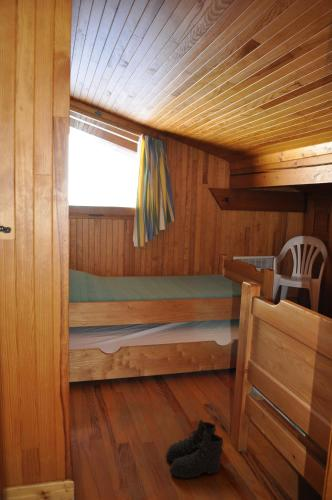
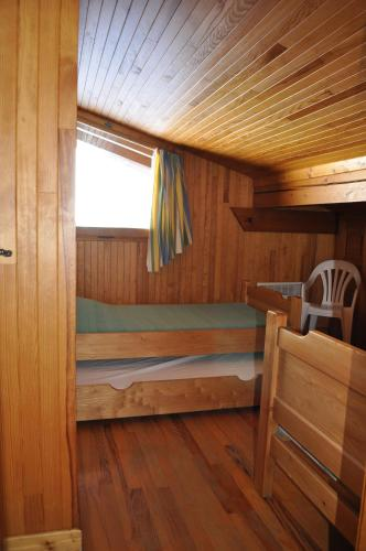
- boots (194, 445)
